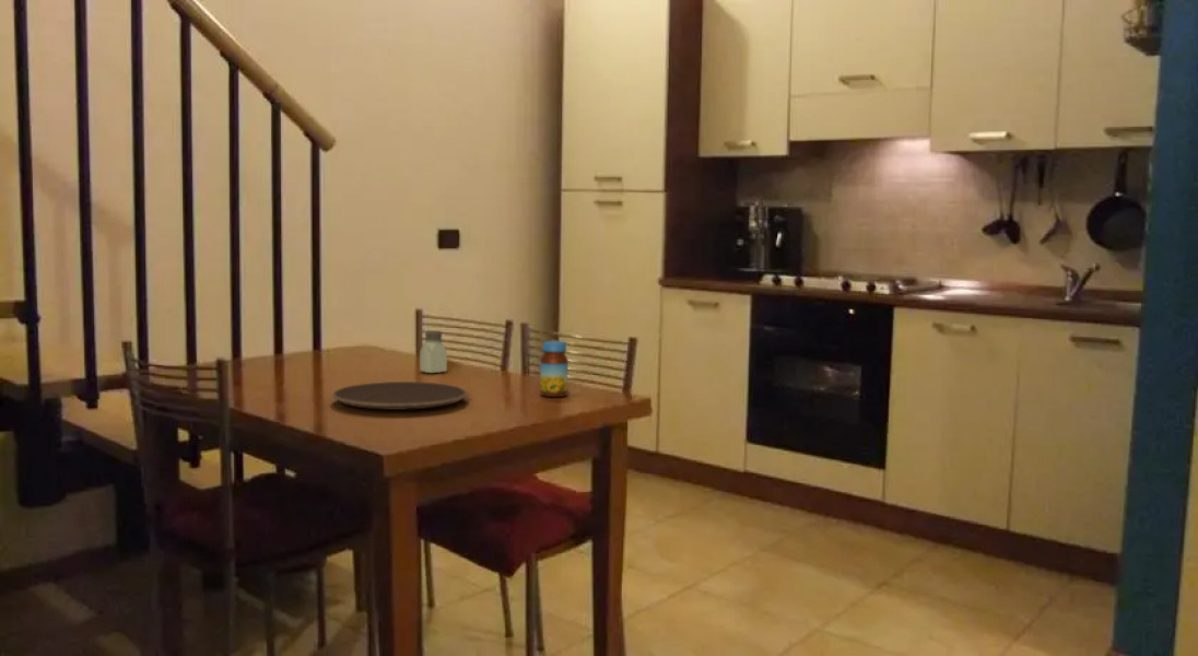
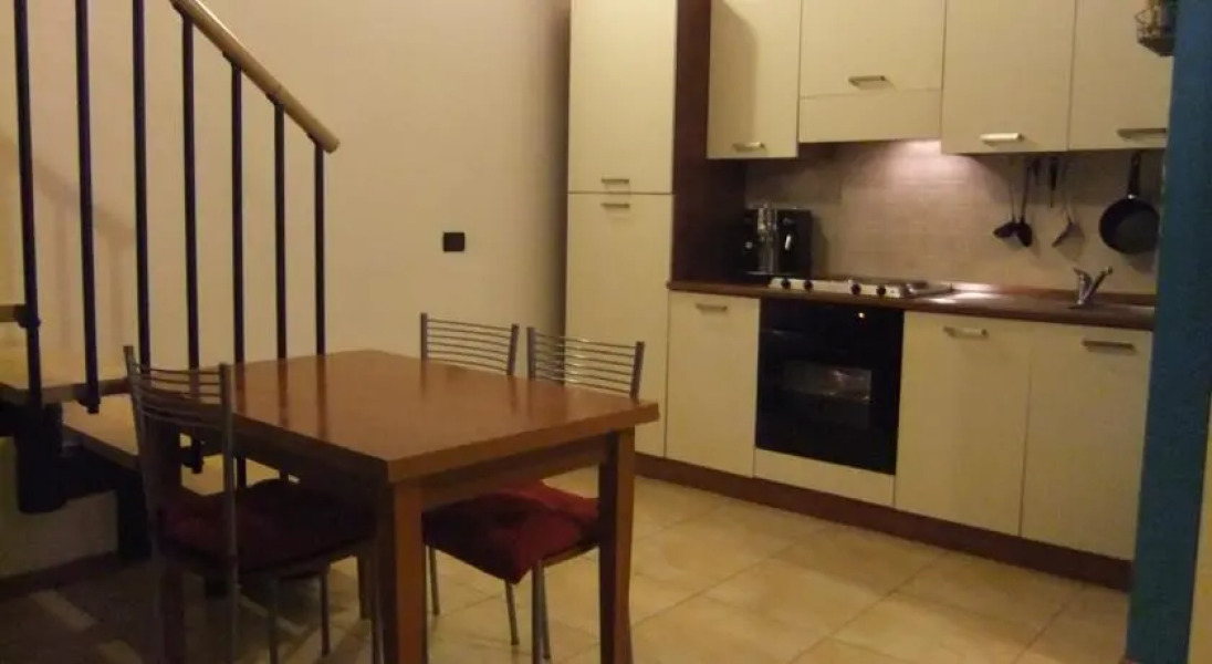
- plate (400, 397)
- saltshaker (433, 351)
- jar (553, 367)
